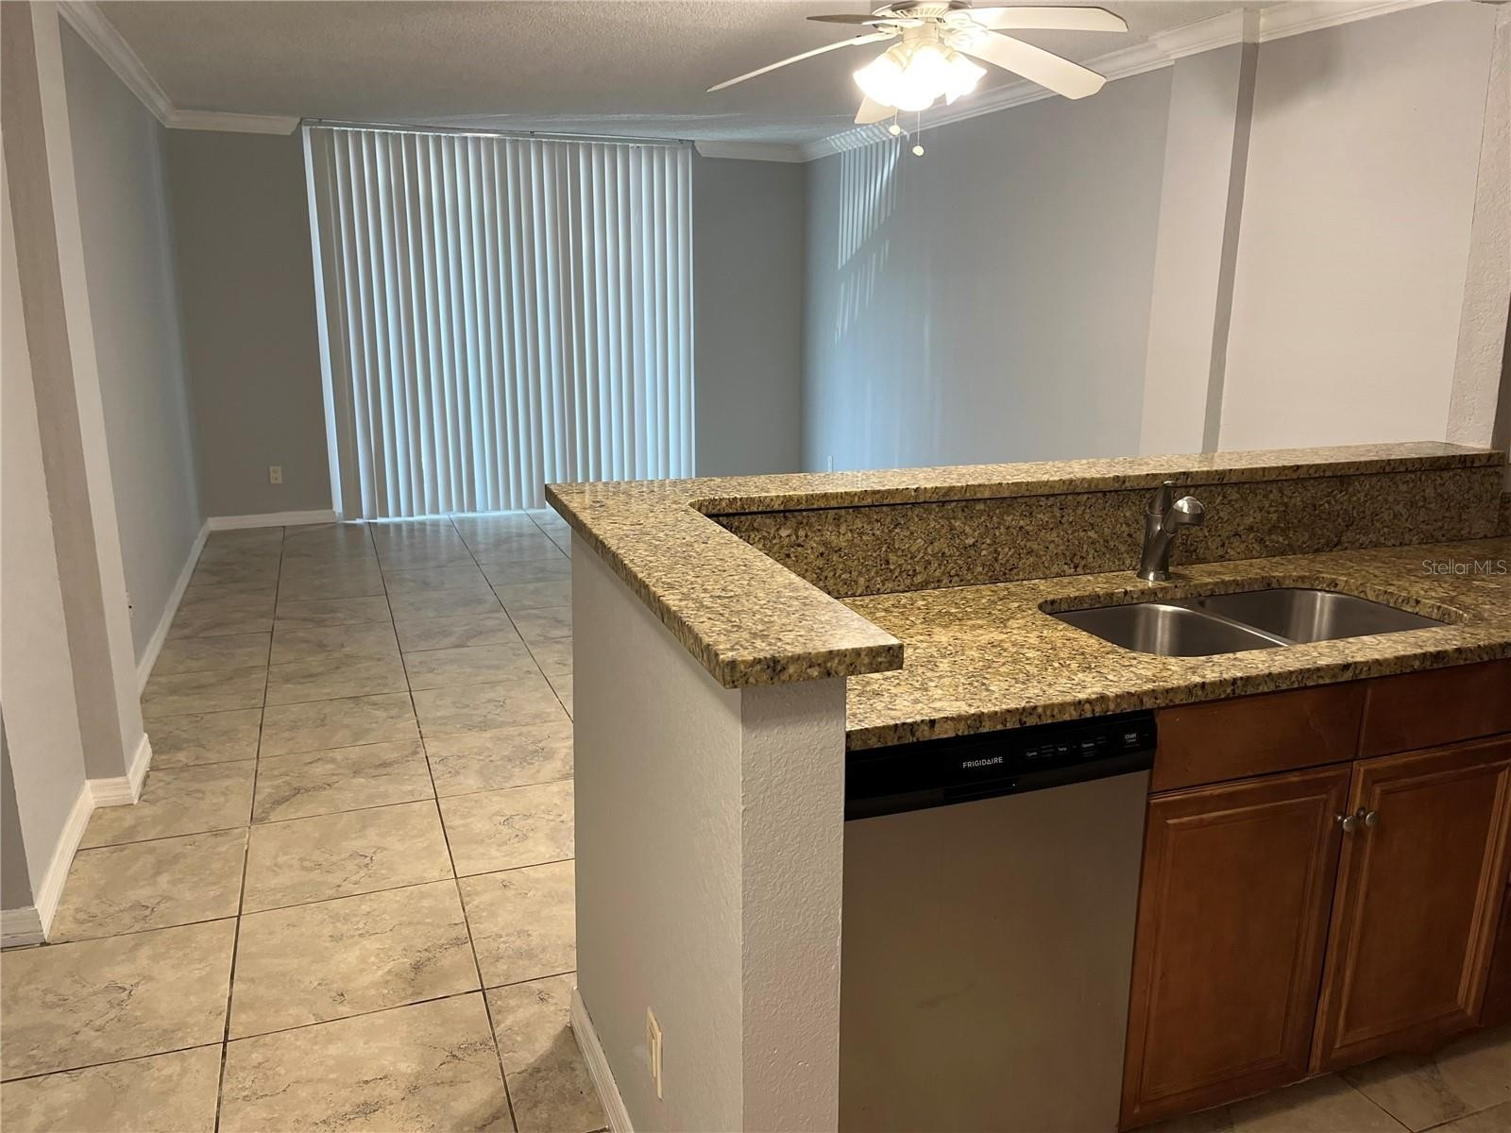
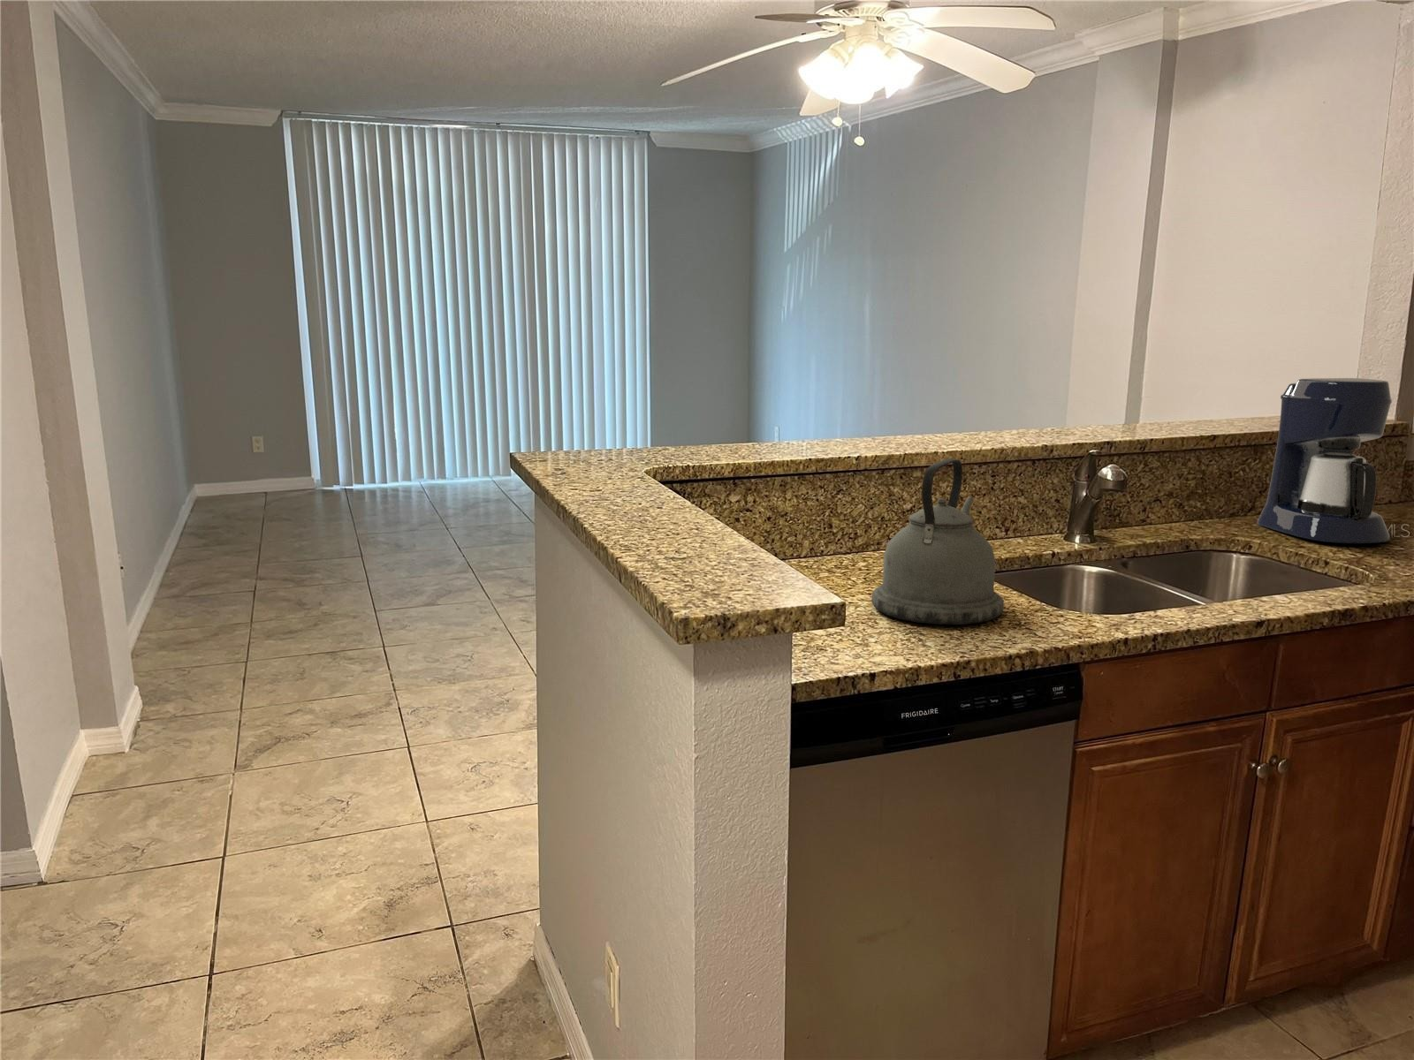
+ coffee maker (1334, 455)
+ kettle (939, 533)
